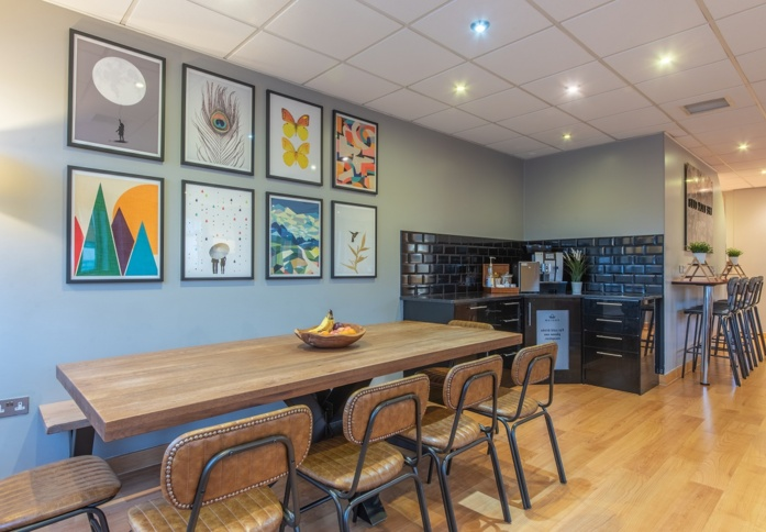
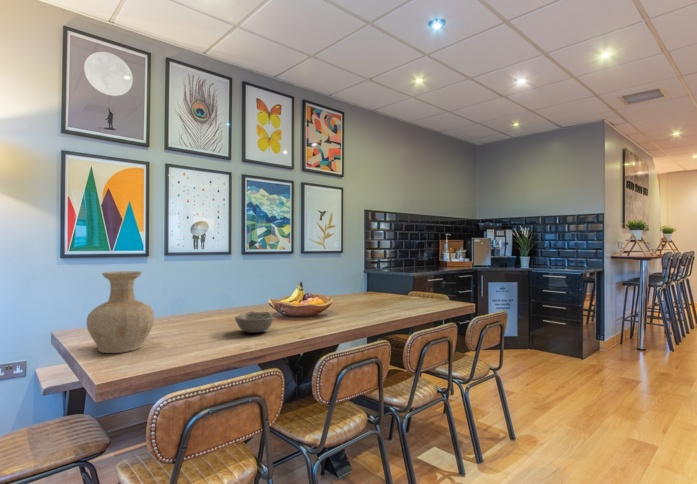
+ bowl (254, 323)
+ vase (121, 310)
